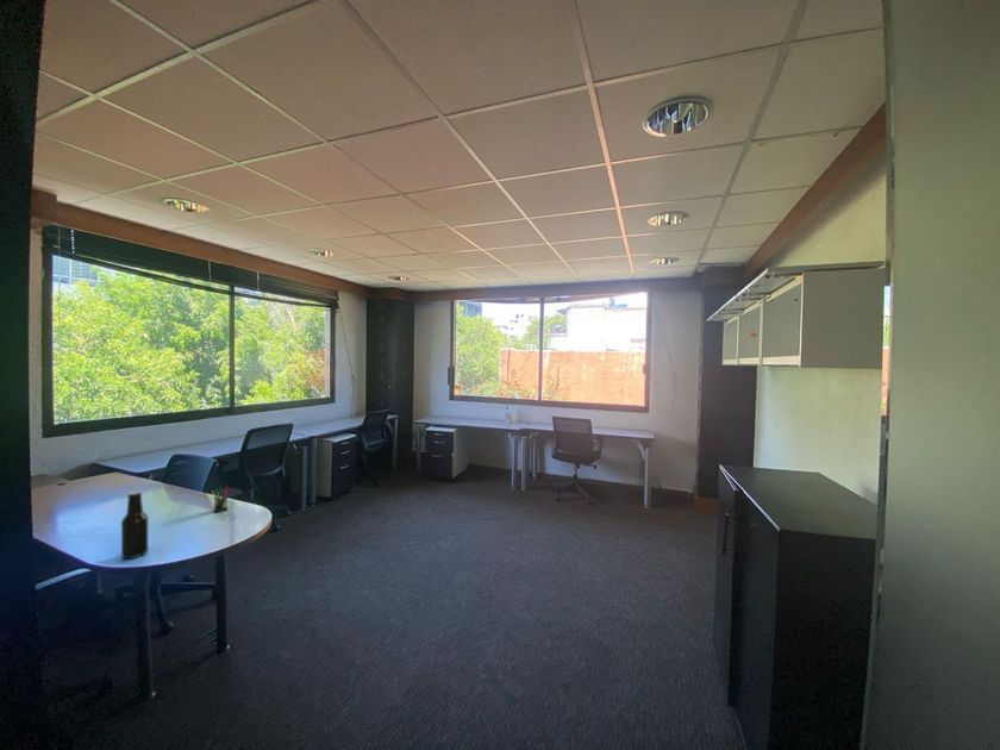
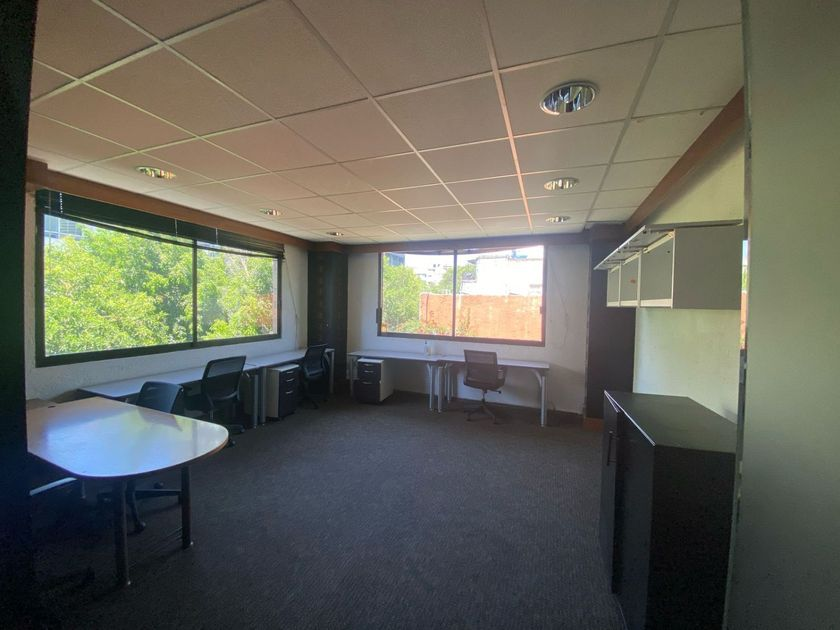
- beer bottle (135, 523)
- pen holder (220, 498)
